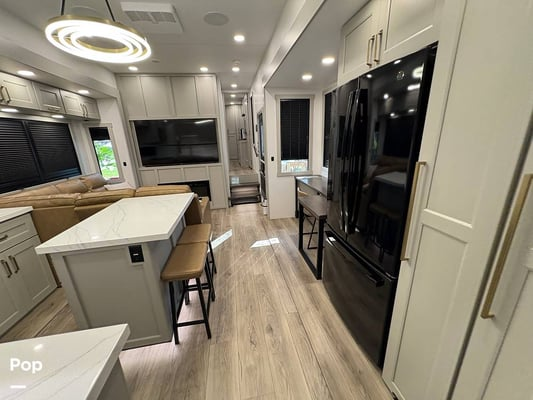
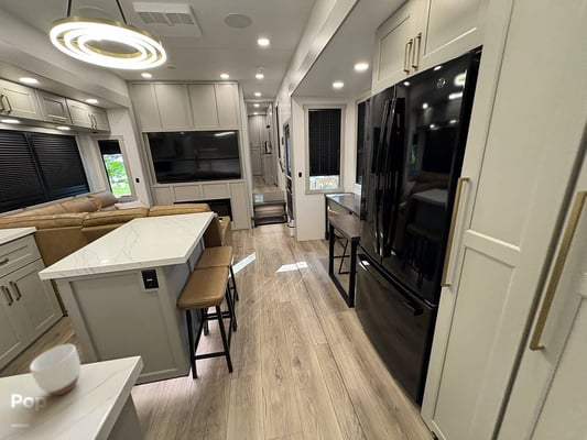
+ mug (54, 371)
